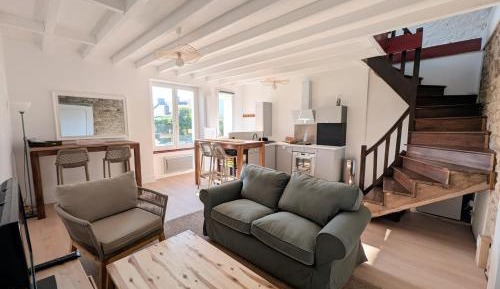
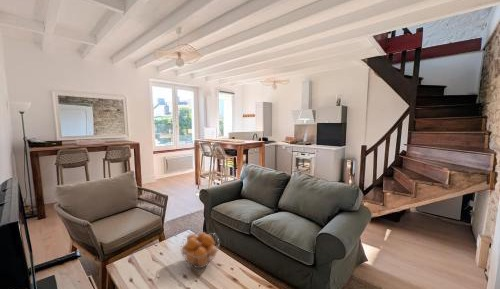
+ fruit basket (200, 249)
